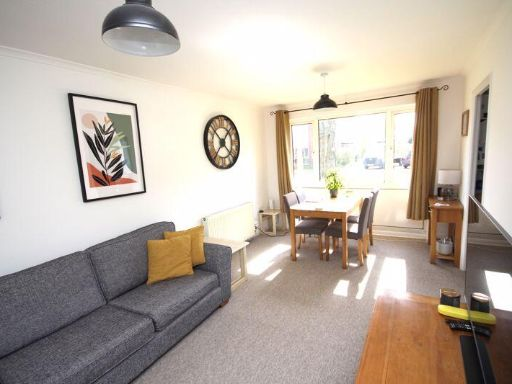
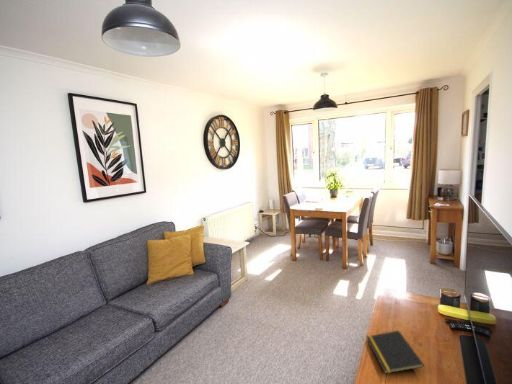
+ notepad (392, 350)
